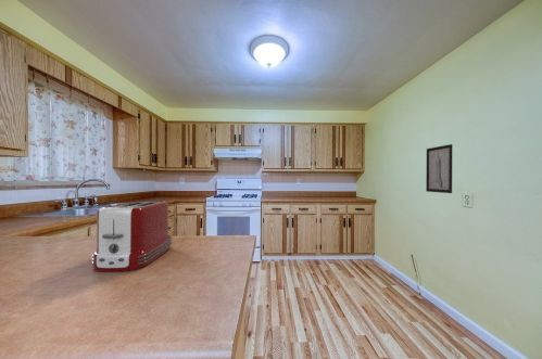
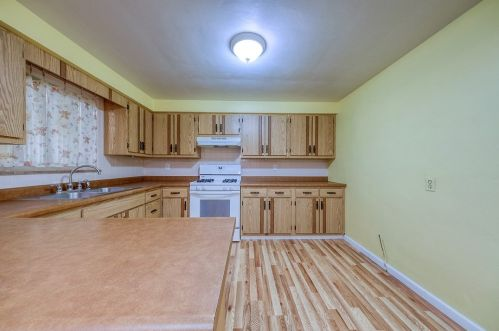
- wall art (438, 169)
- toaster (137, 230)
